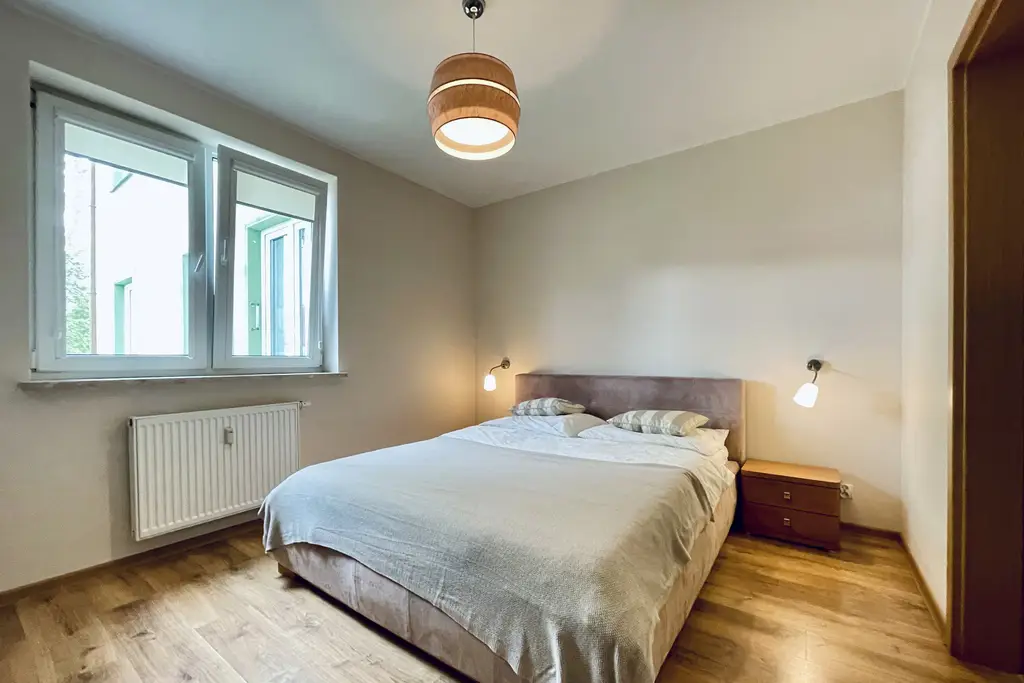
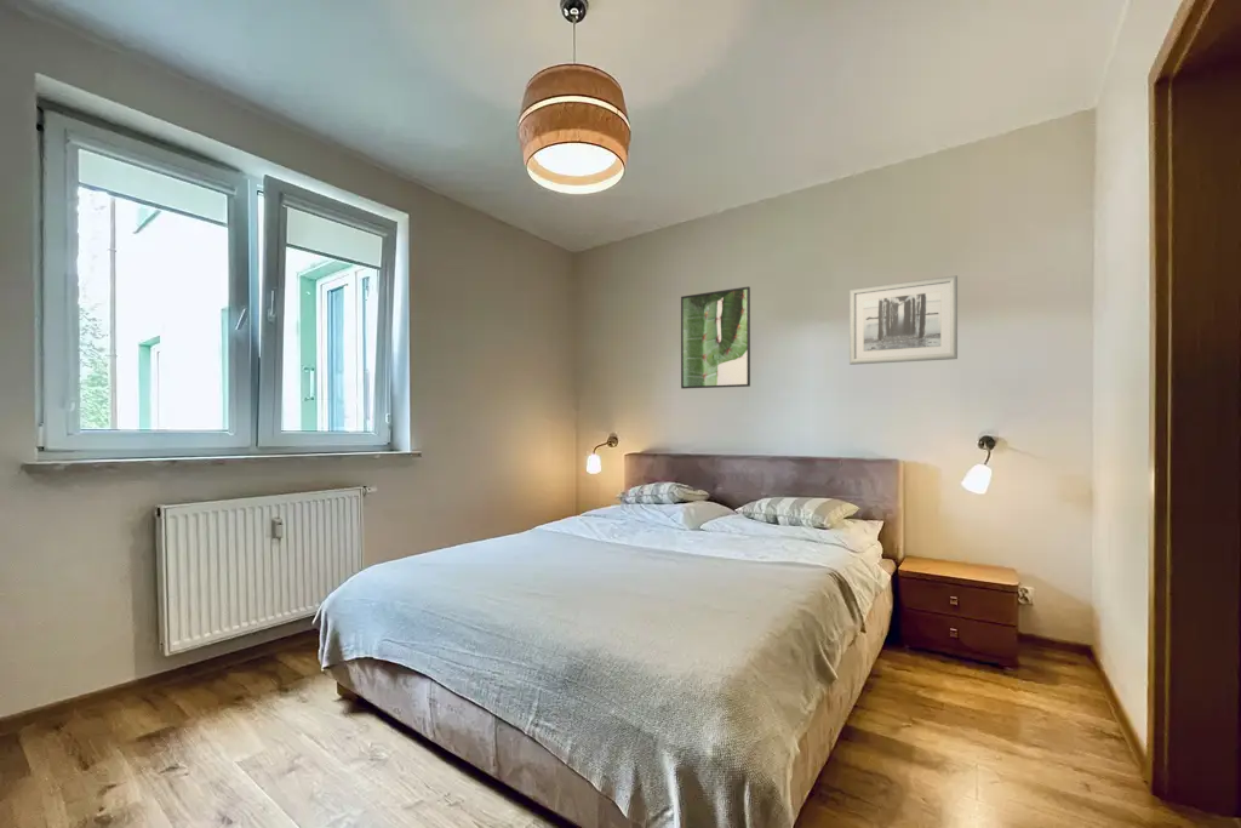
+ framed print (714, 339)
+ wall art (900, 322)
